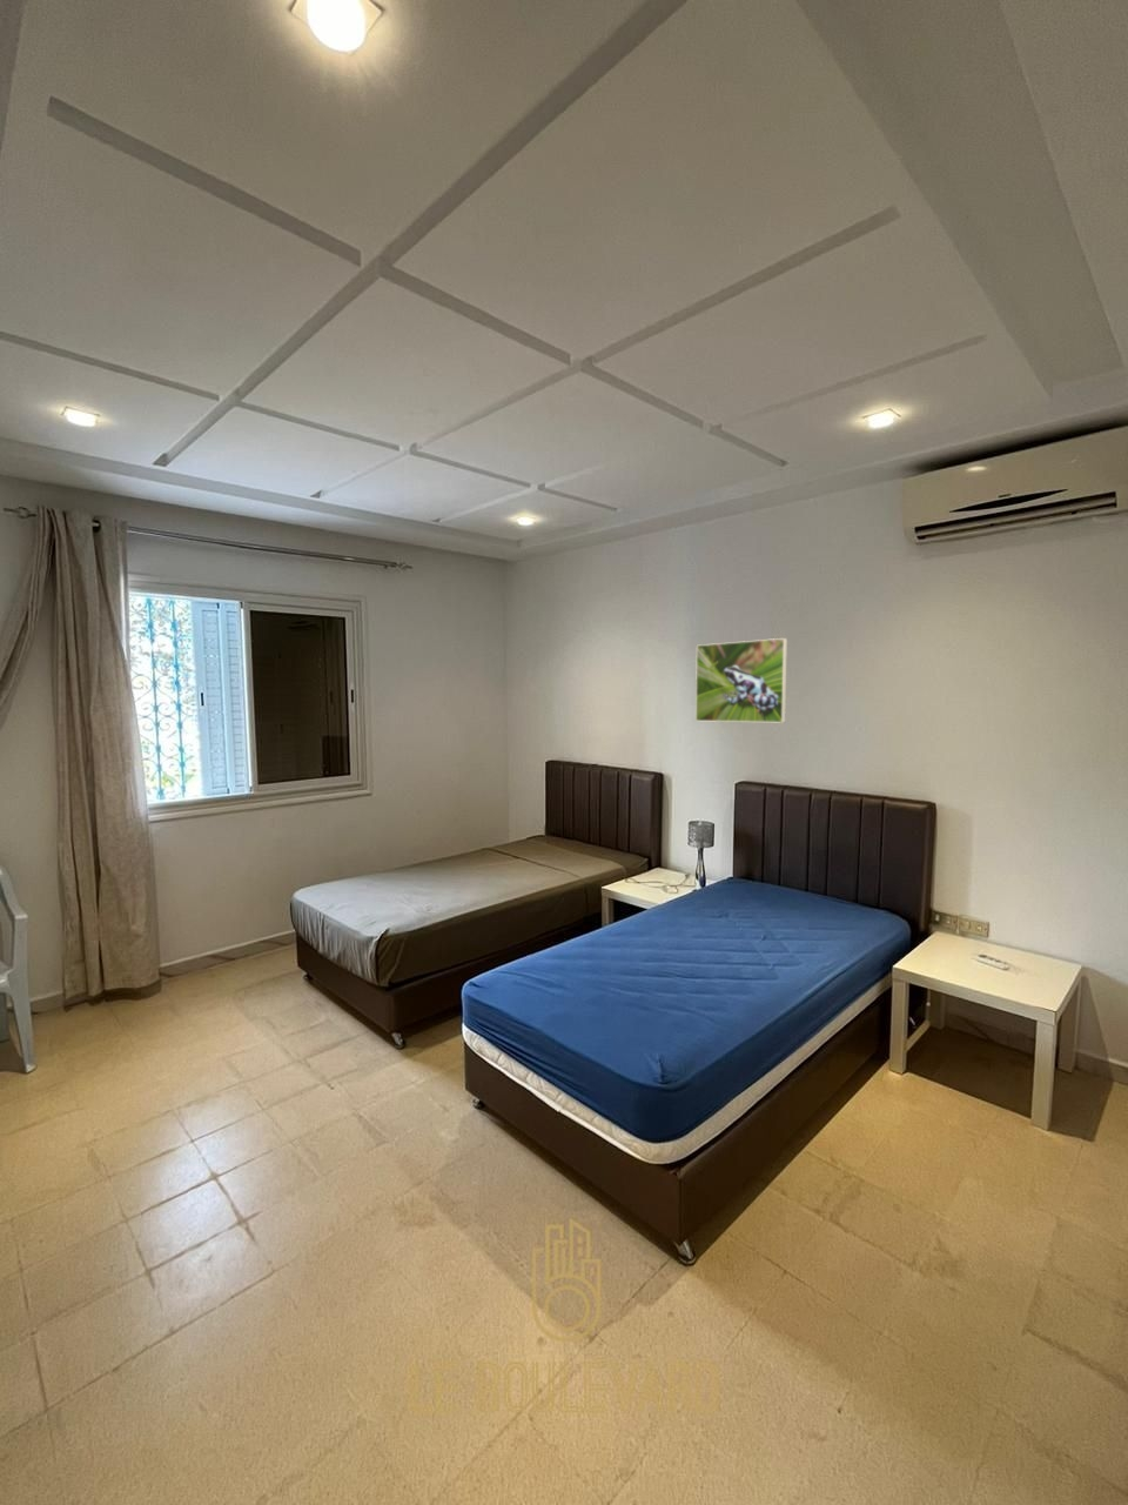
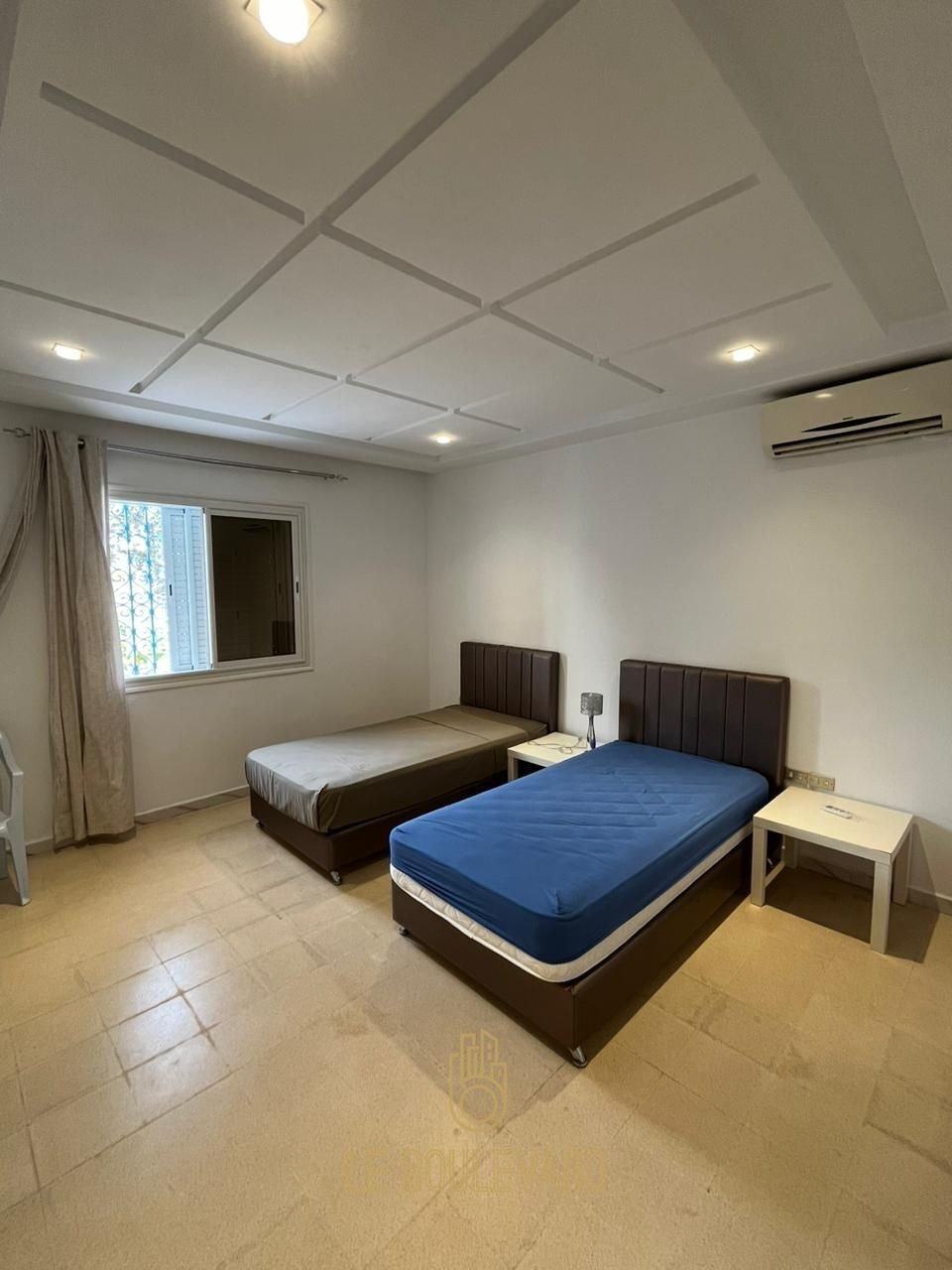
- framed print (738, 681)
